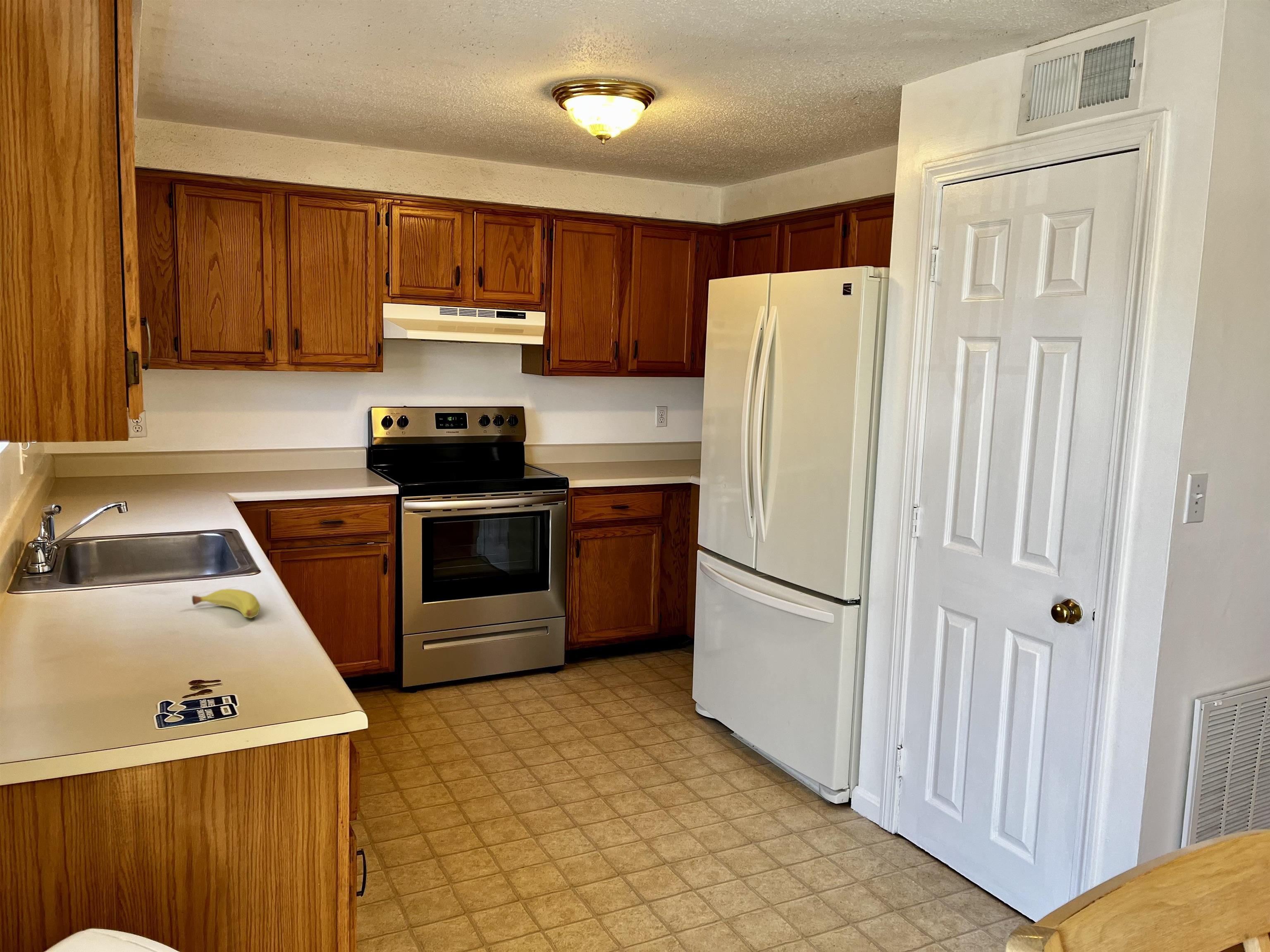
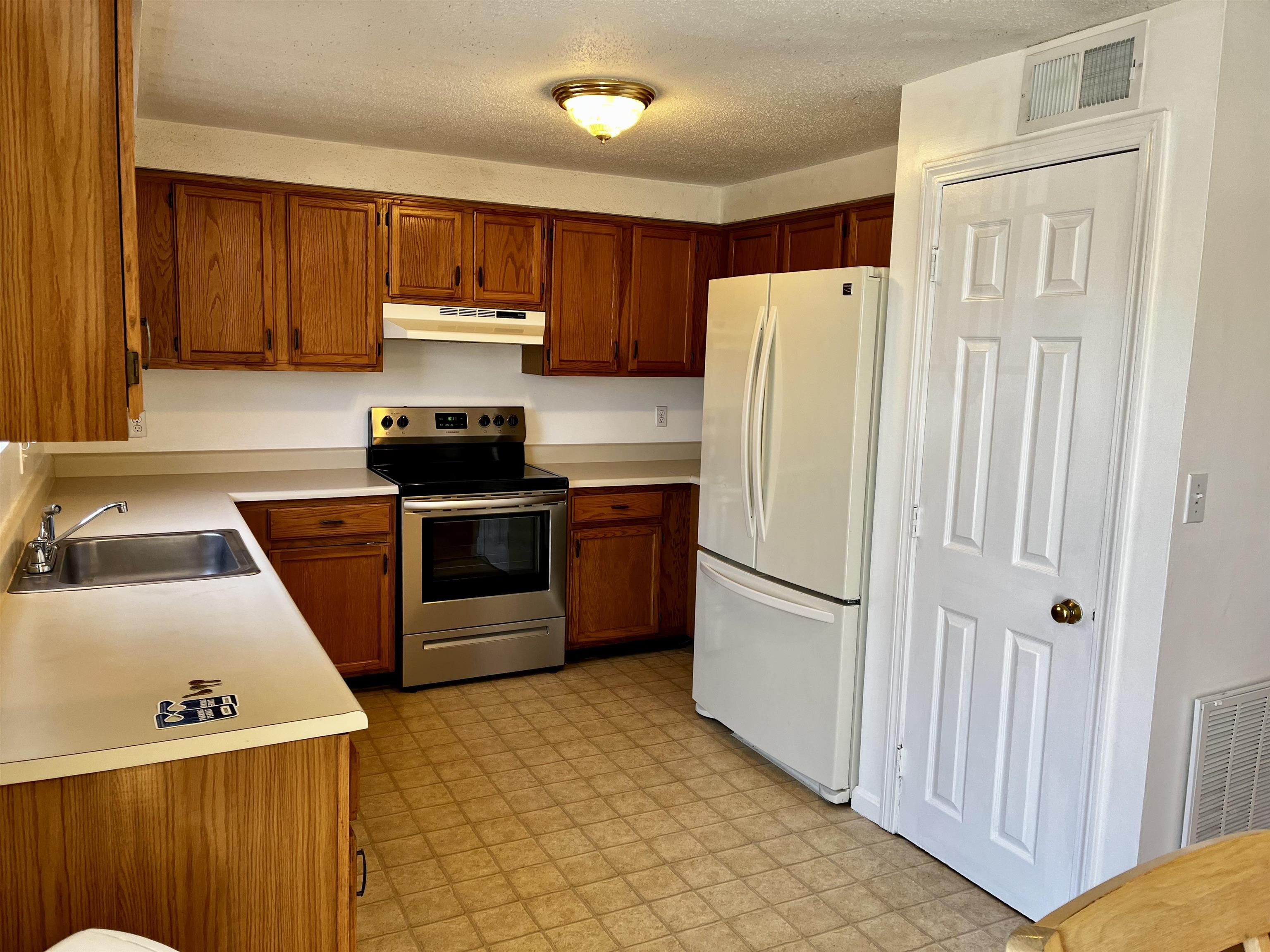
- fruit (229, 603)
